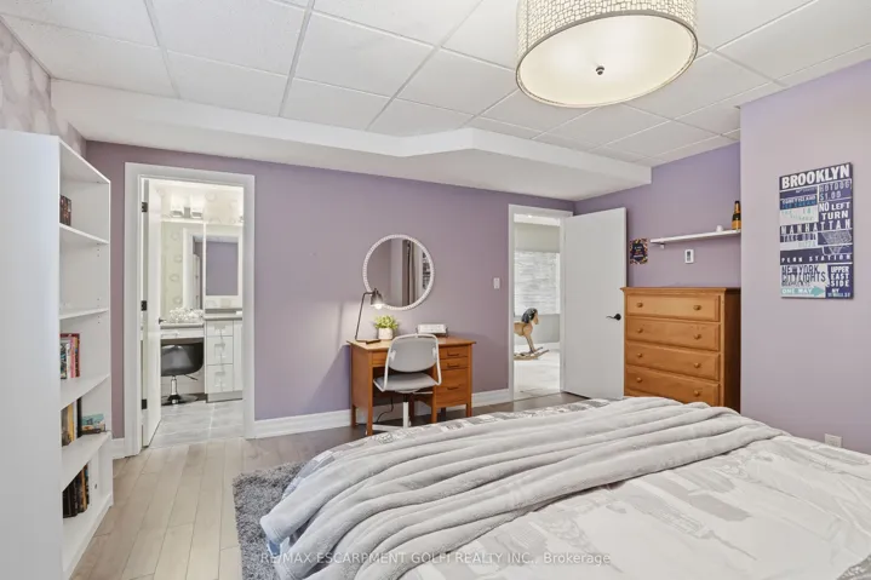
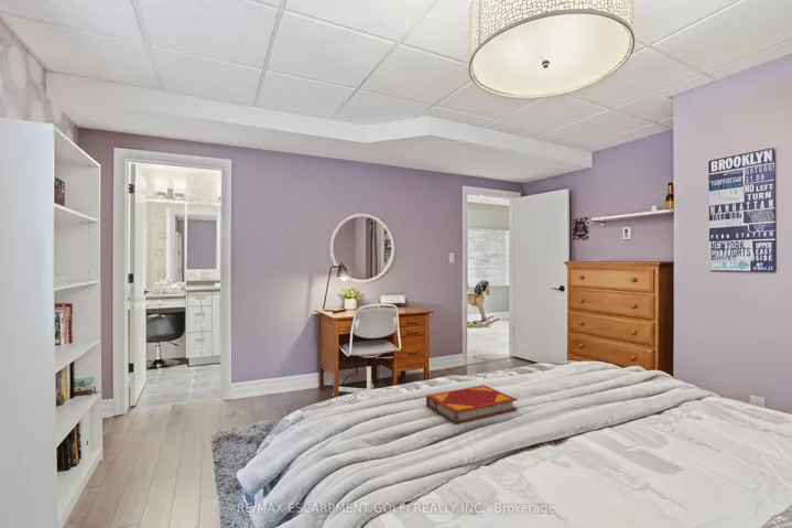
+ hardback book (470, 401)
